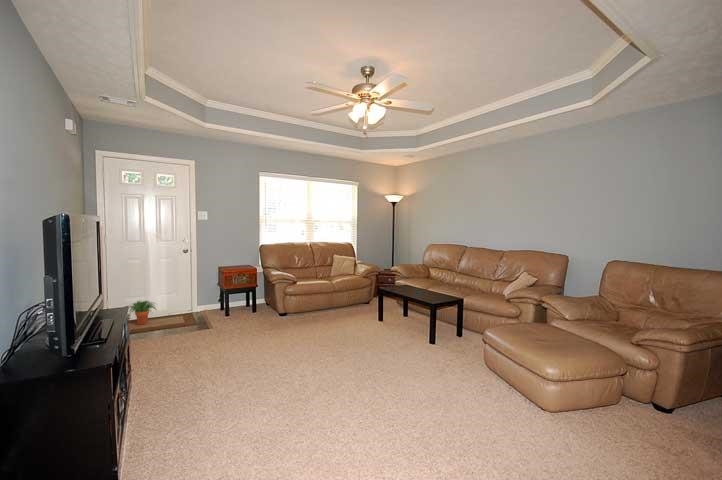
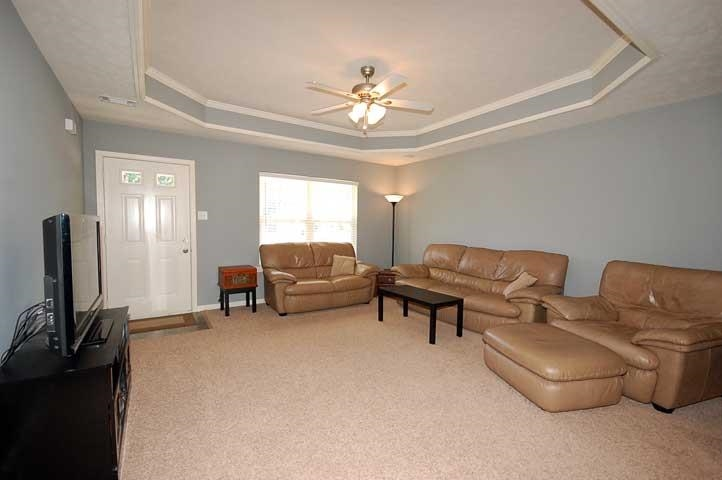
- potted plant (142, 312)
